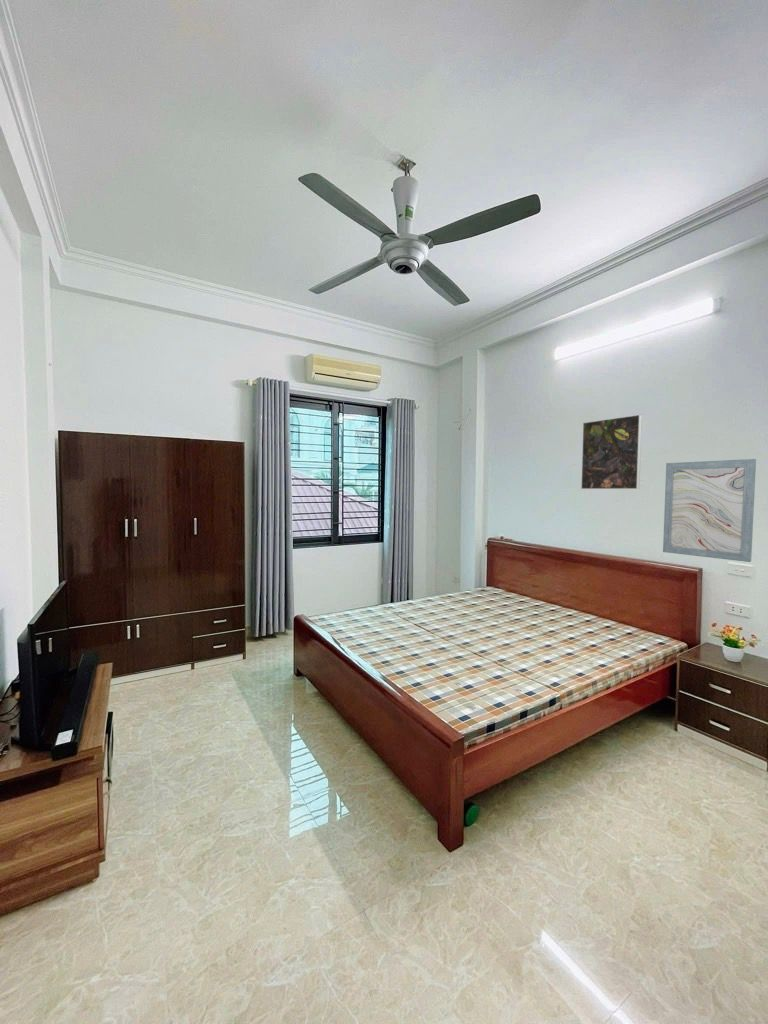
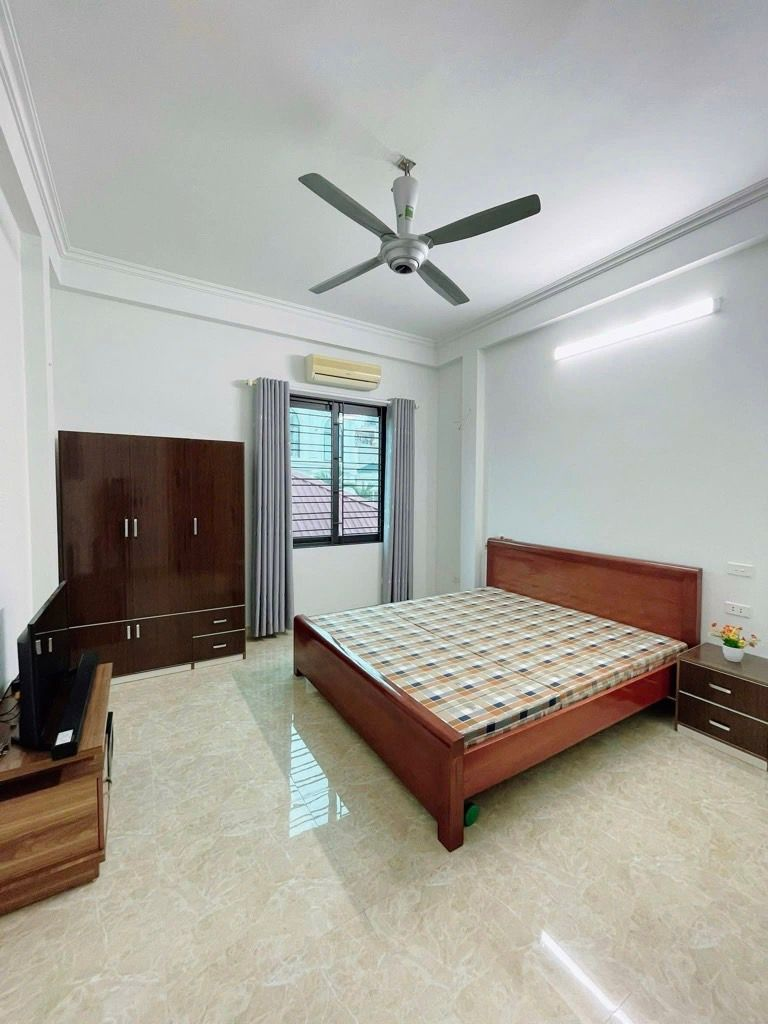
- wall art (705, 509)
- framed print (609, 454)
